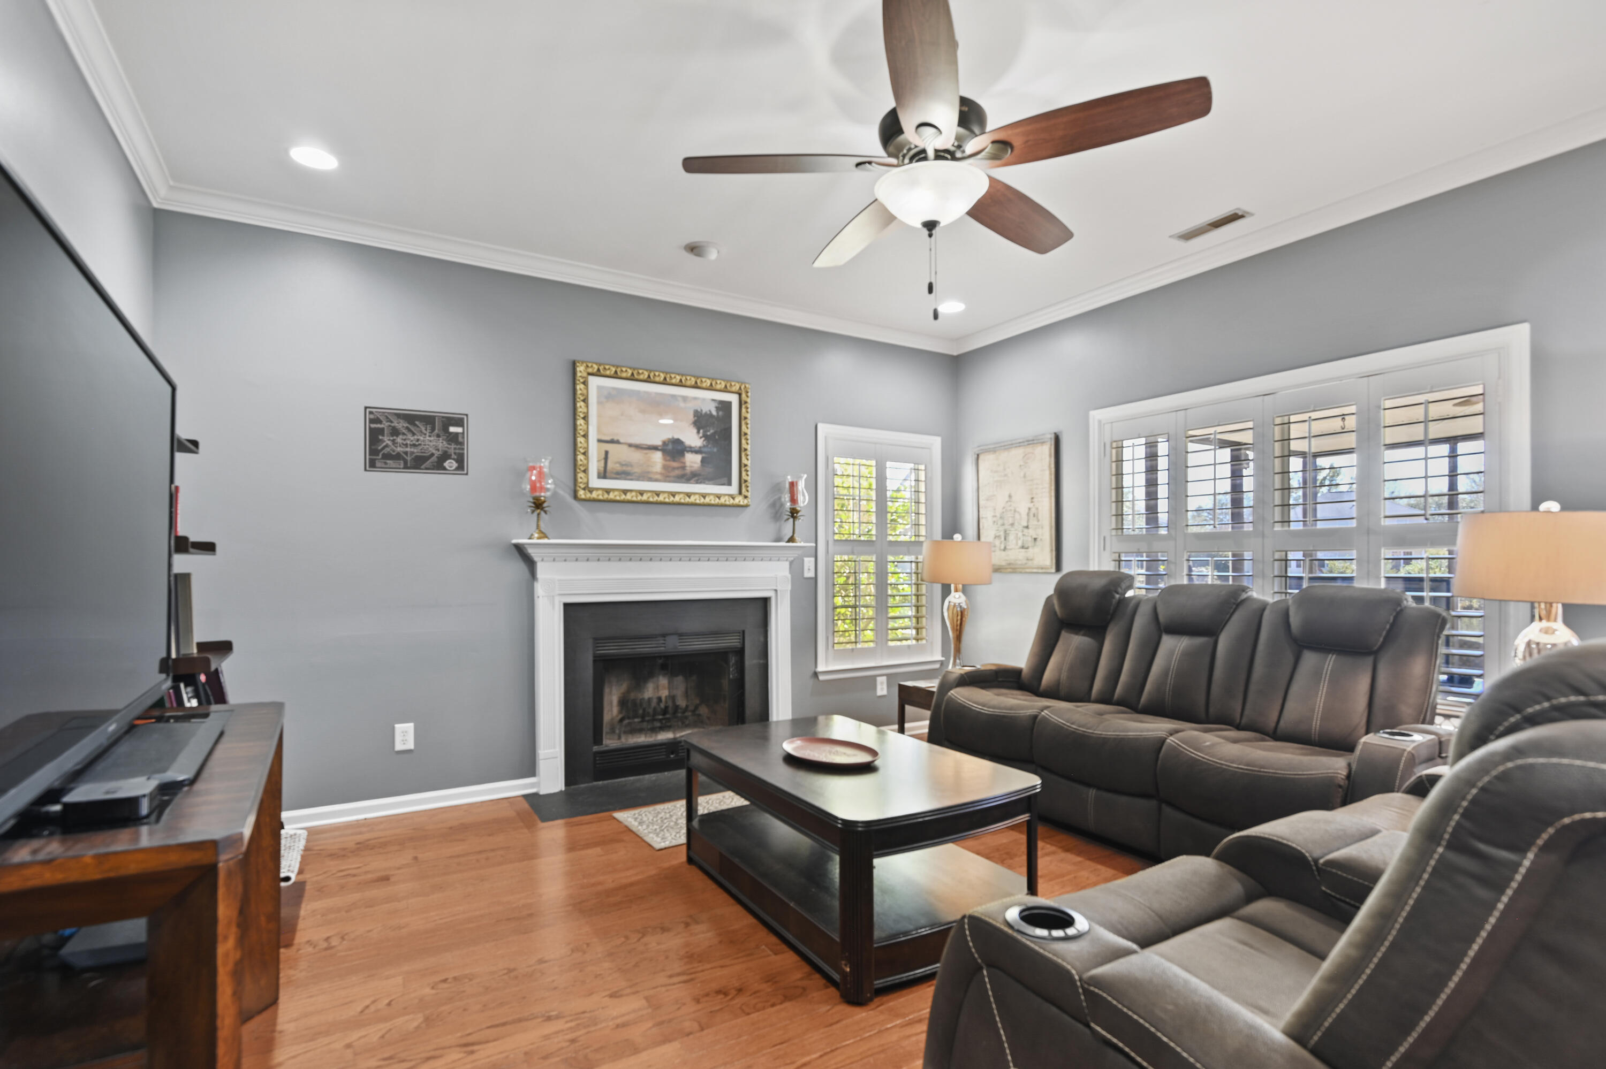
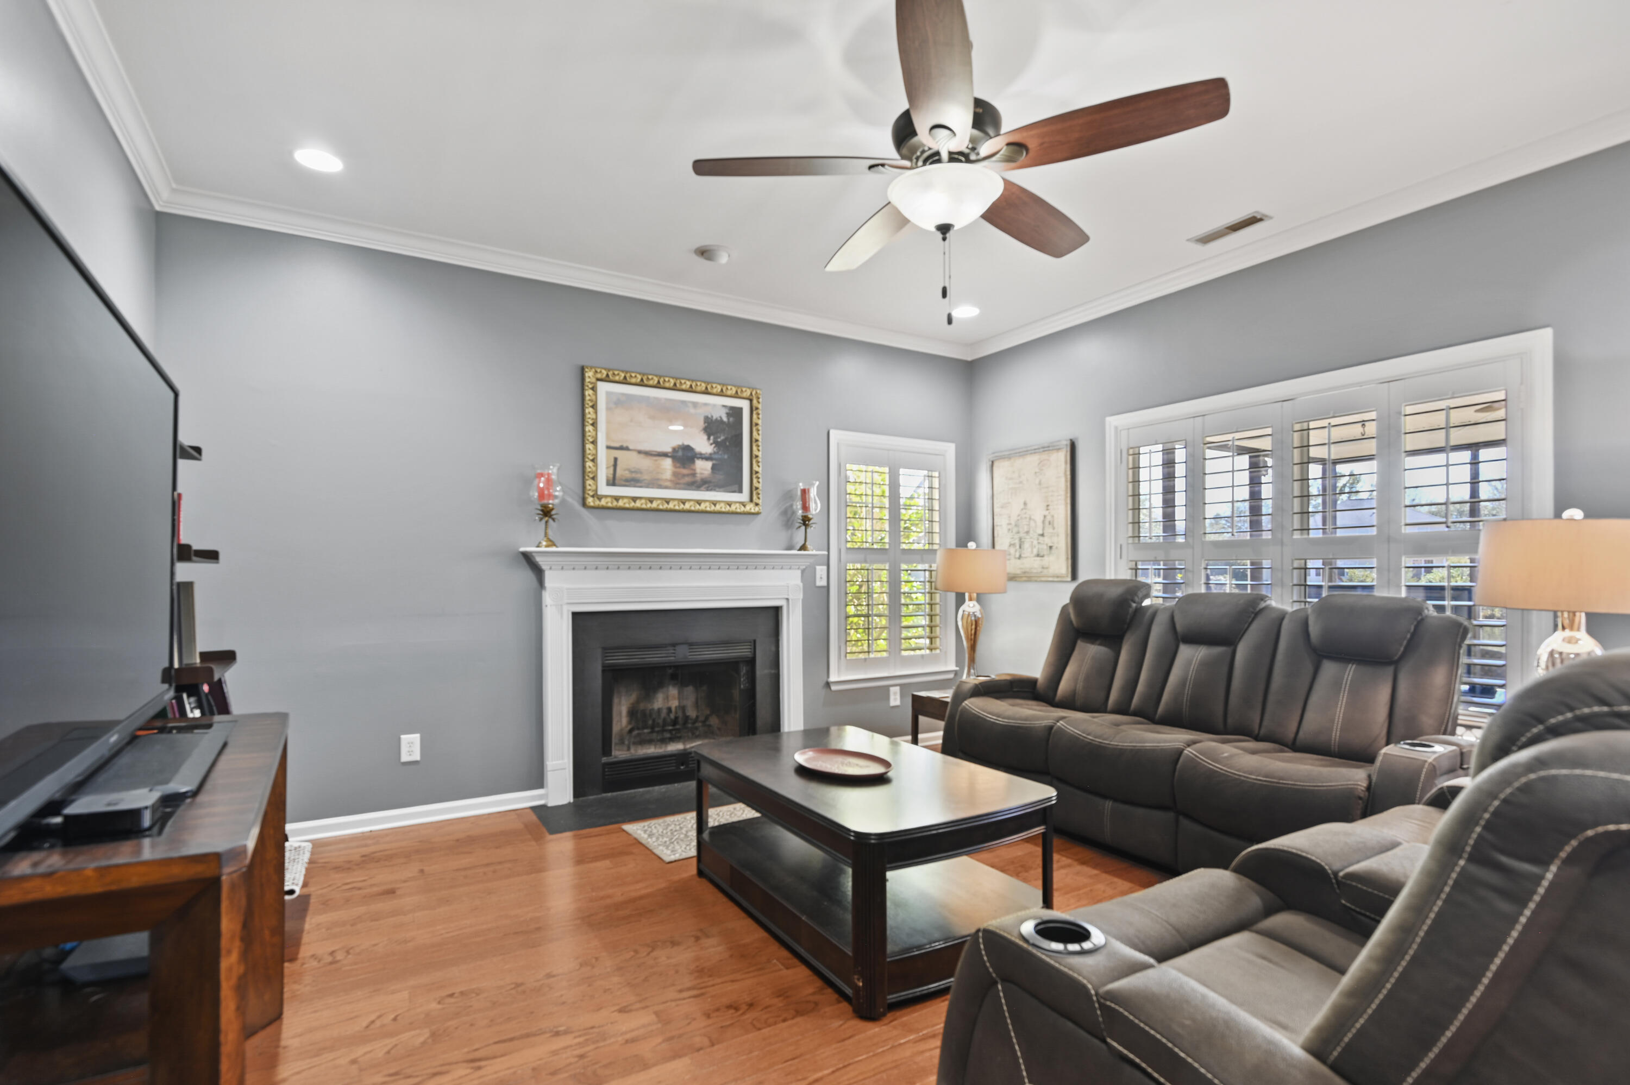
- wall art (418, 441)
